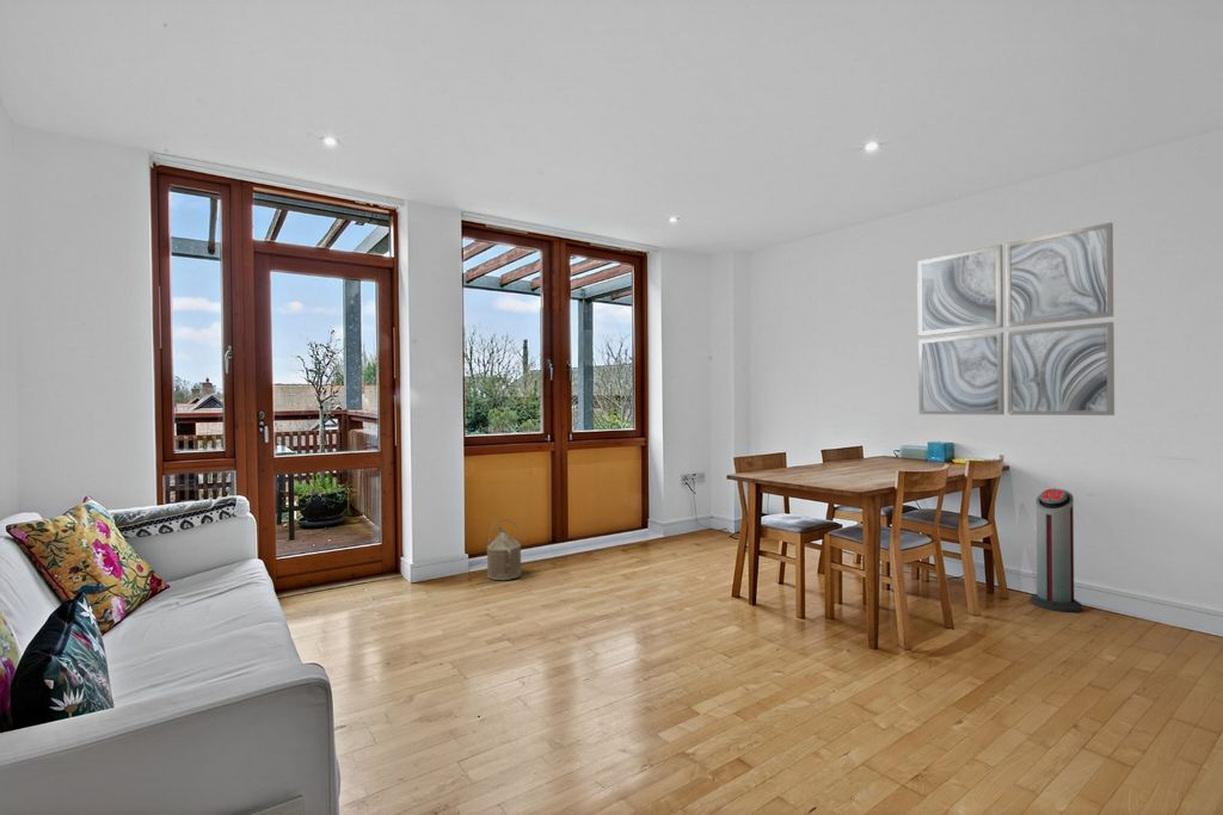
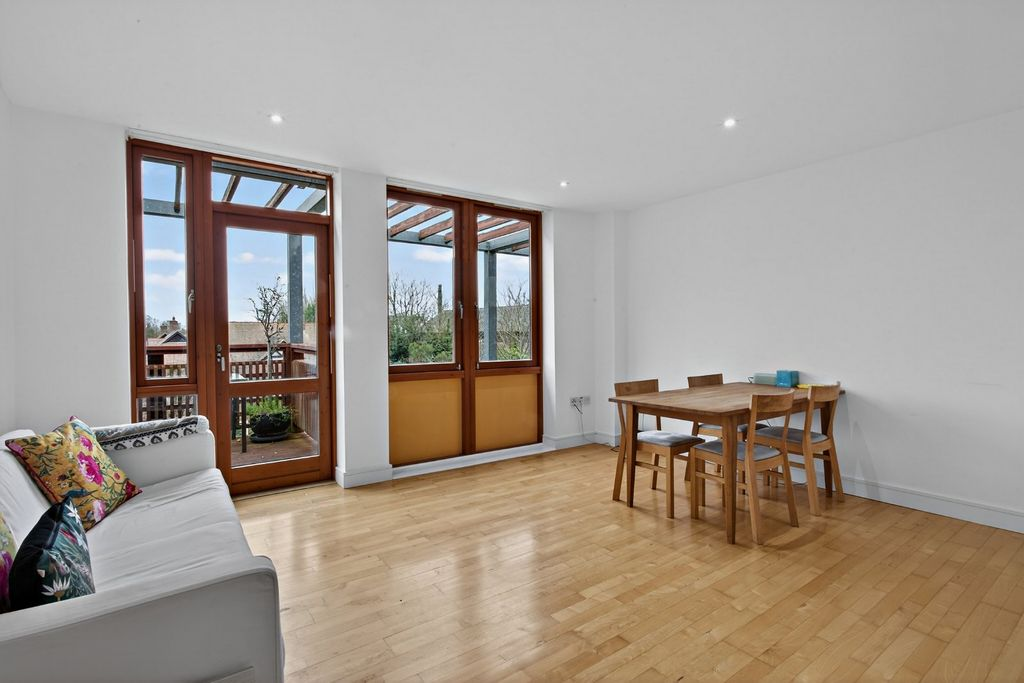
- air purifier (1055, 547)
- watering can (504, 549)
- wall art (1002, 327)
